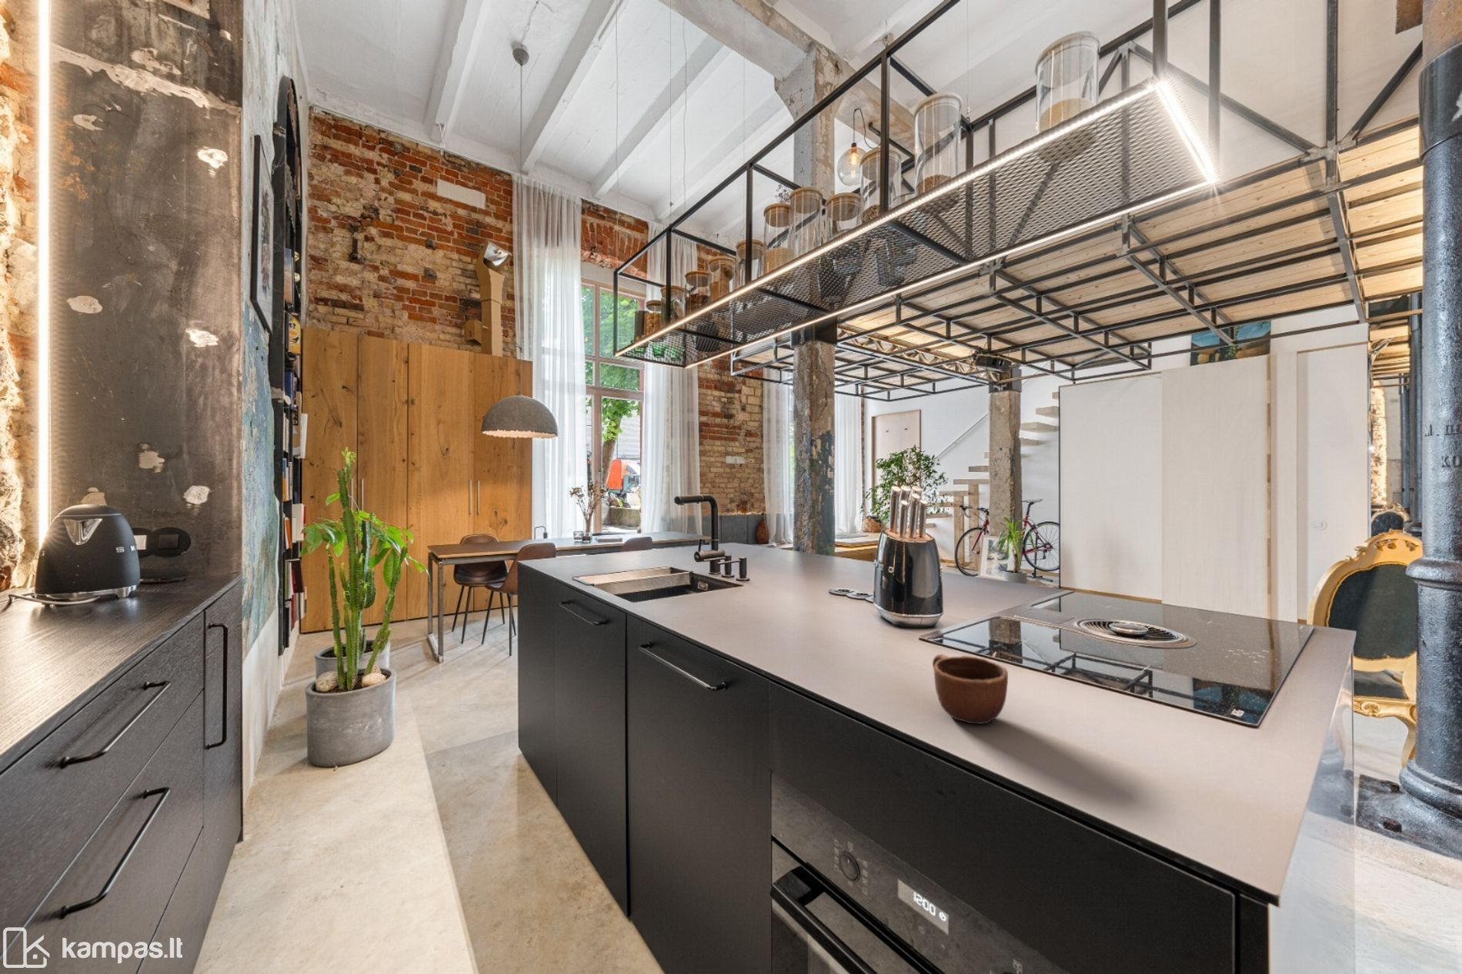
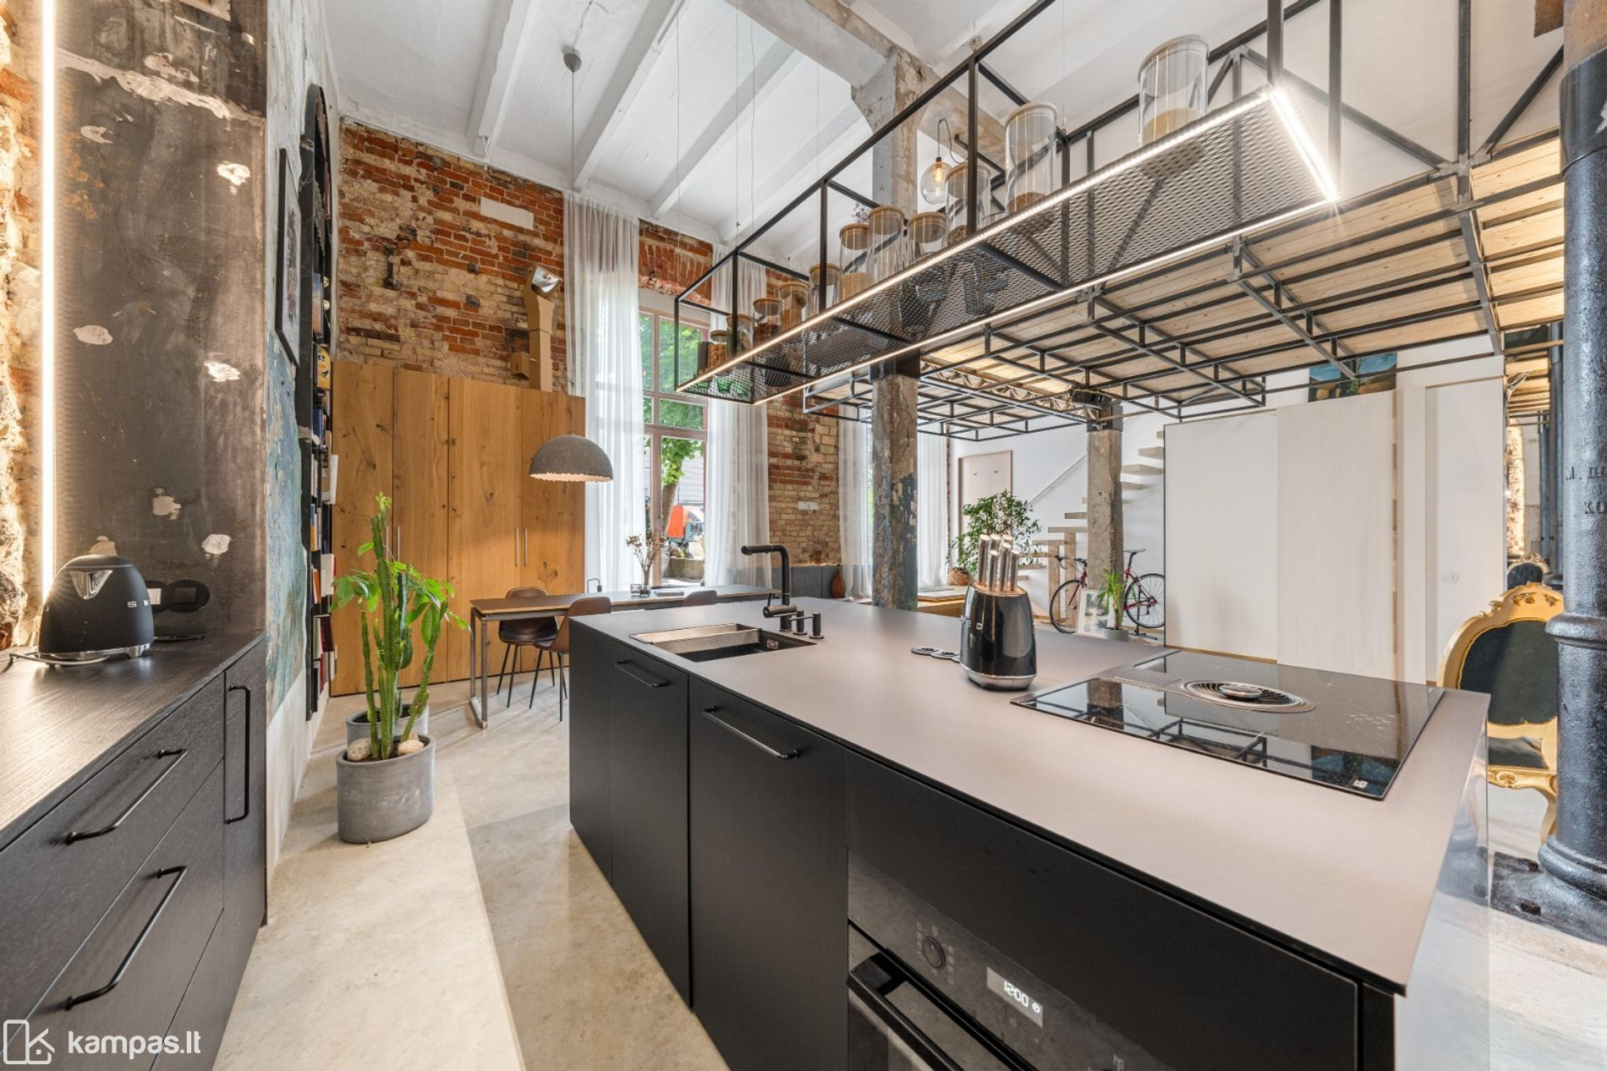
- mug (962, 689)
